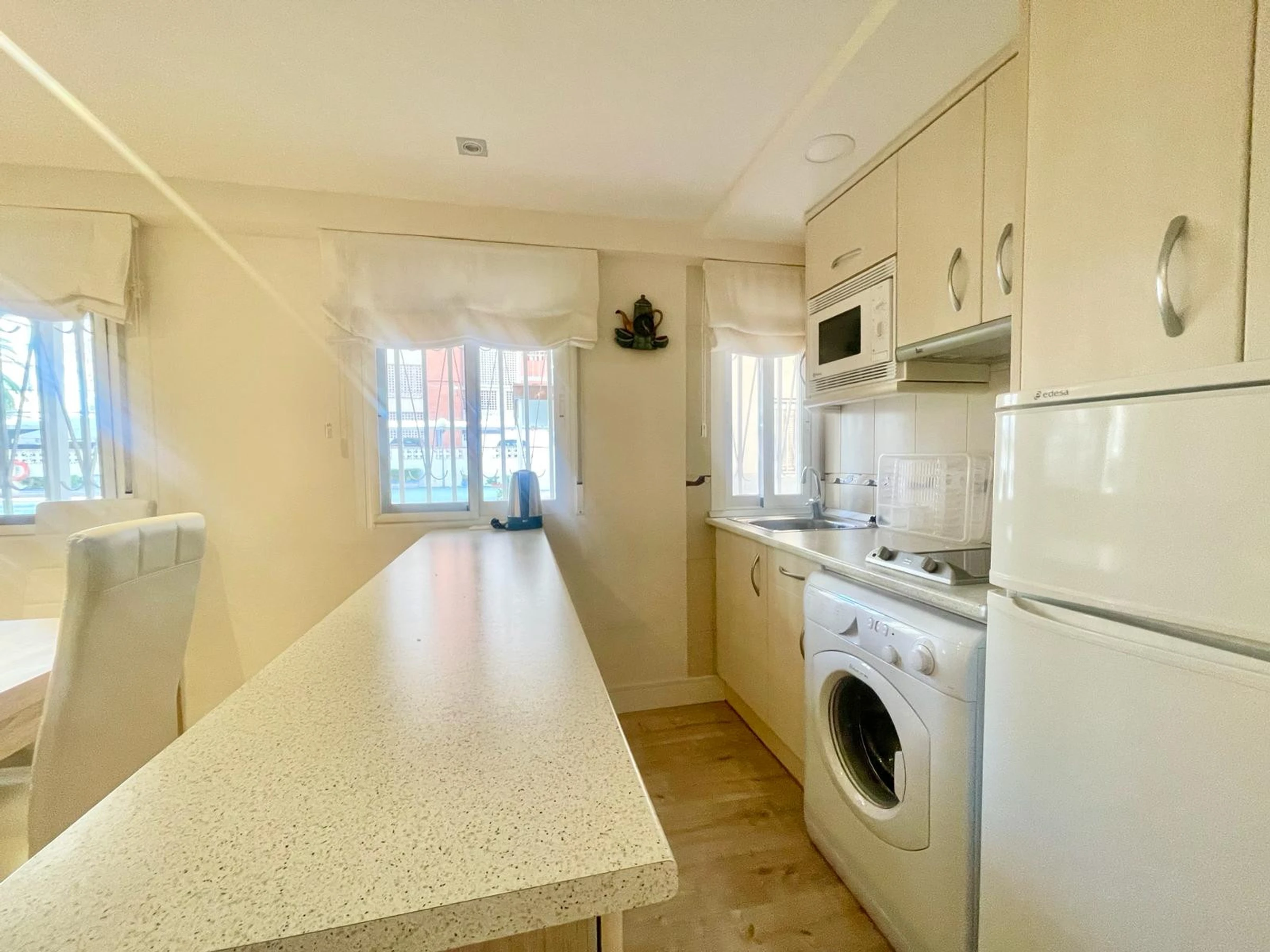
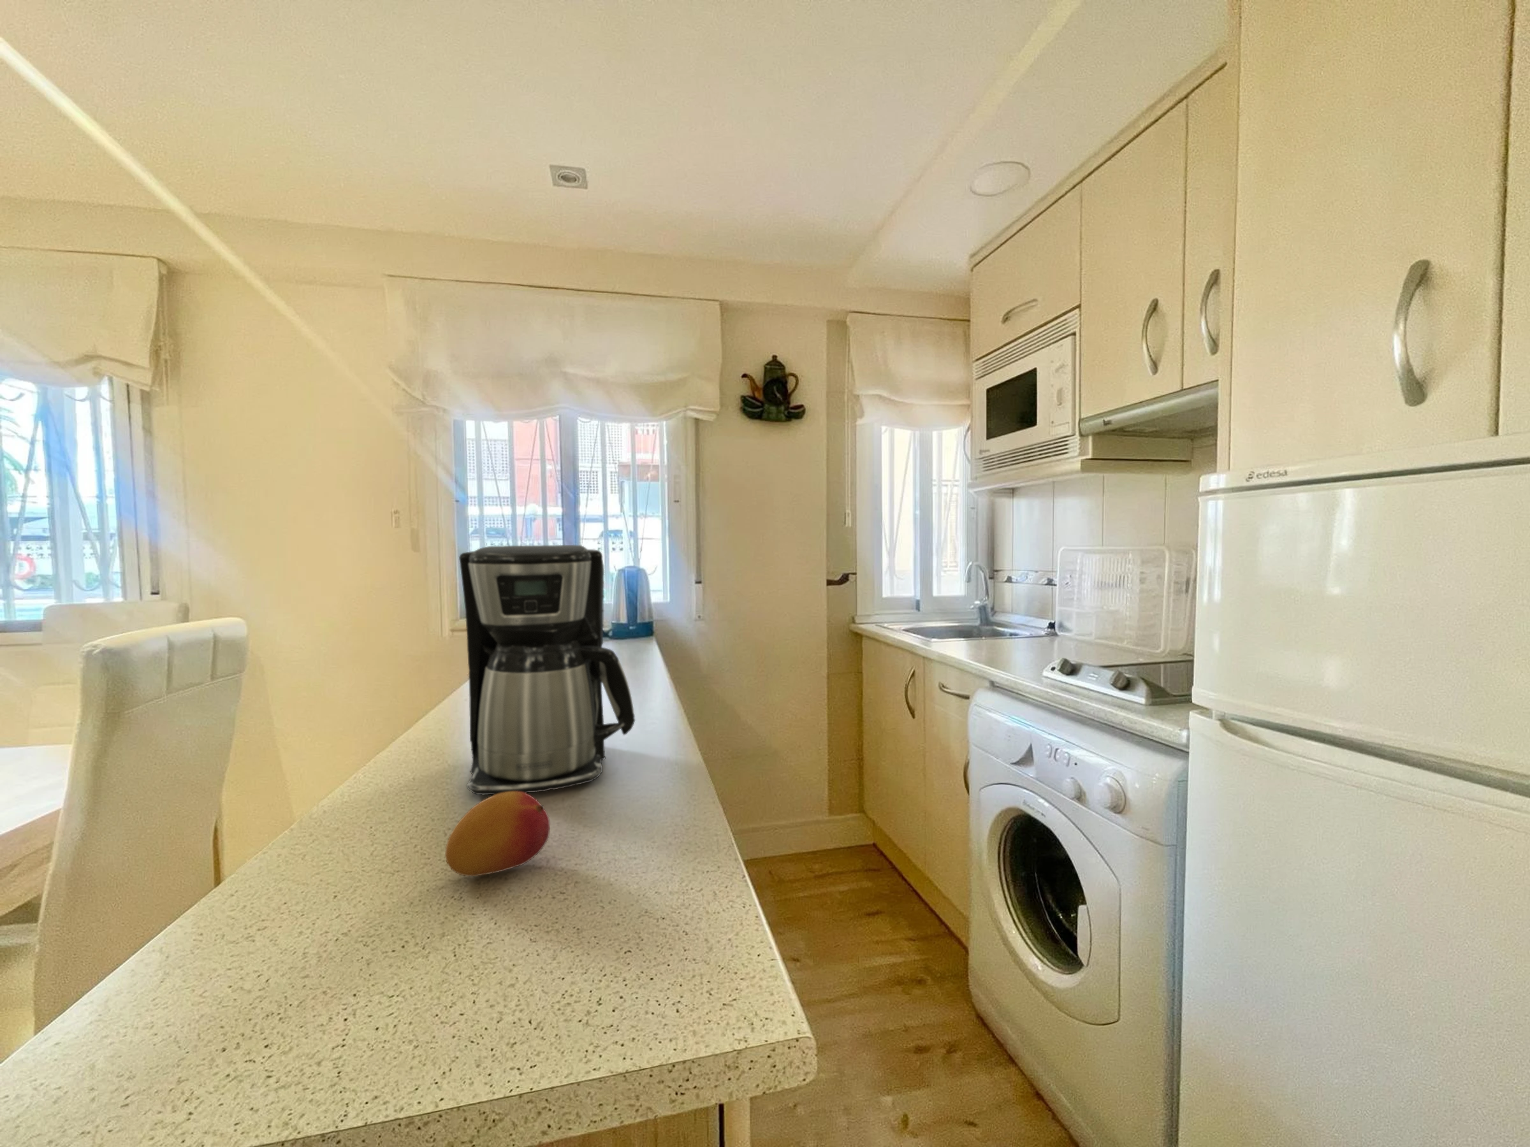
+ fruit (499, 833)
+ coffee maker (557, 652)
